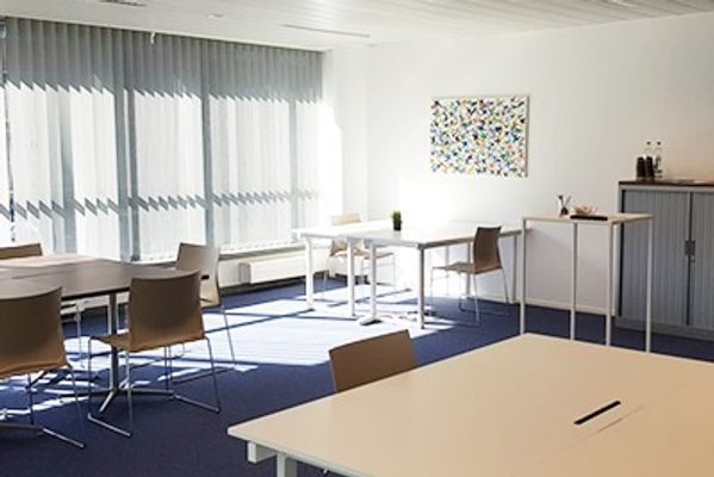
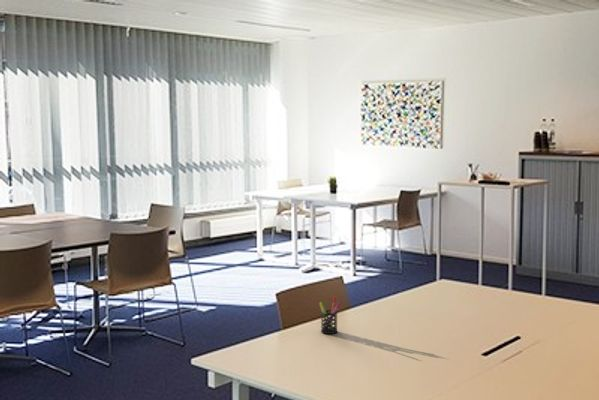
+ pen holder (328, 314)
